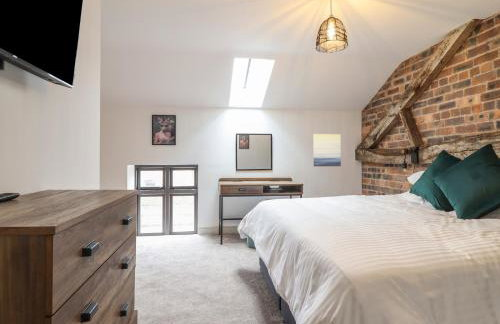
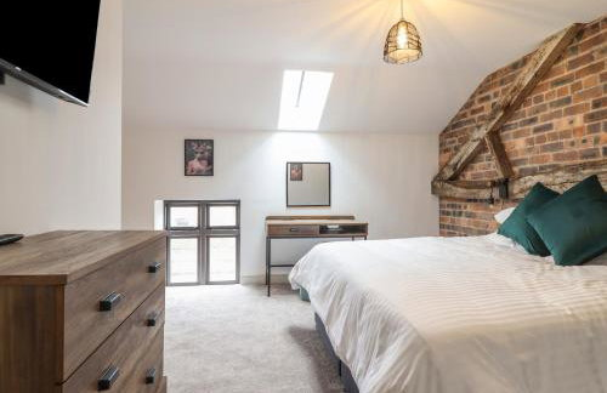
- wall art (327, 150)
